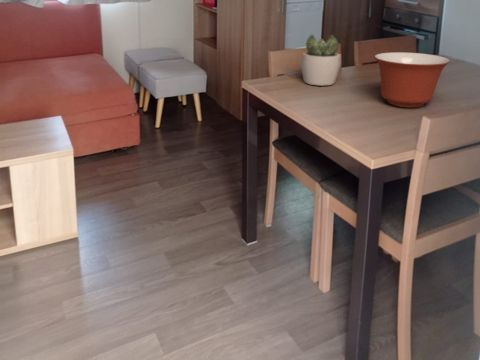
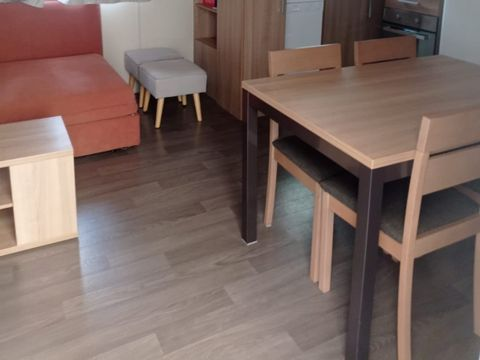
- mixing bowl (408, 80)
- succulent plant (321, 59)
